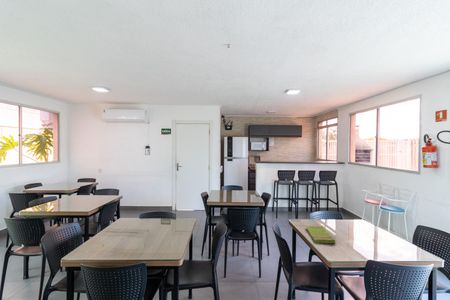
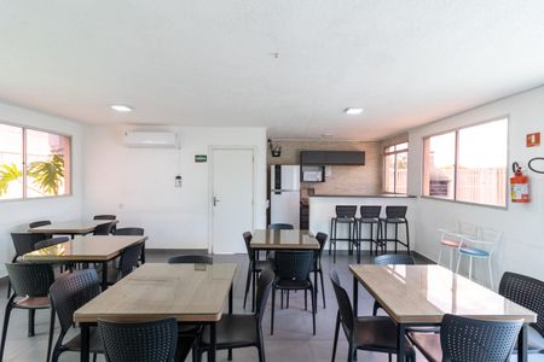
- dish towel (319, 233)
